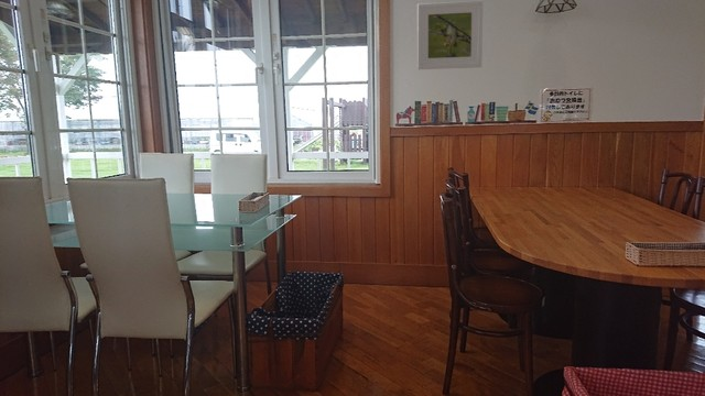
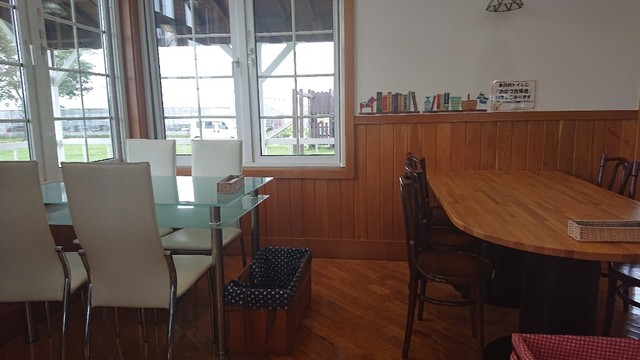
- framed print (449, 35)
